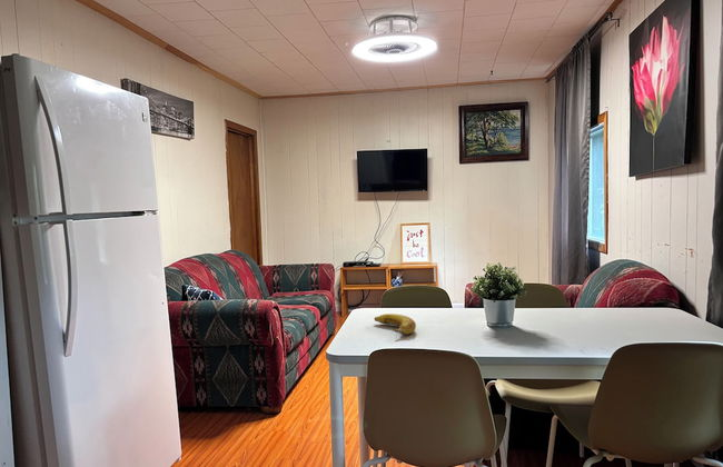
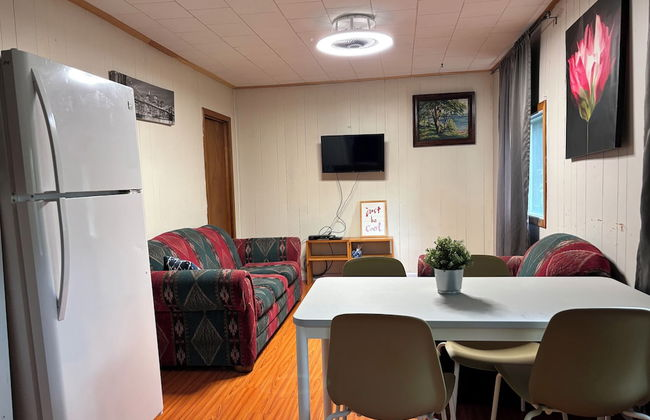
- banana (394, 324)
